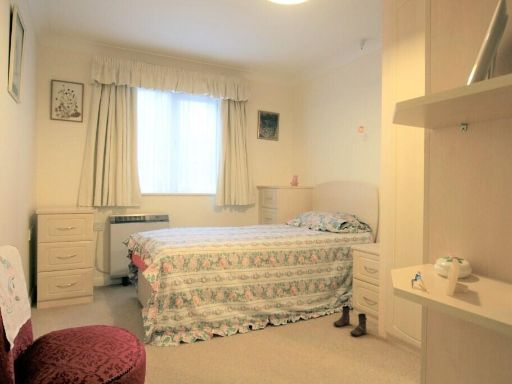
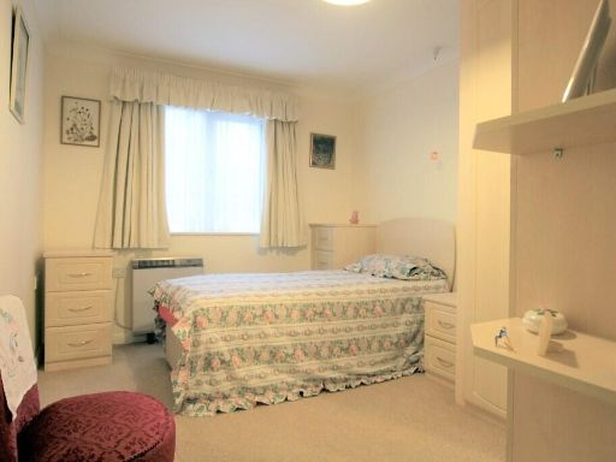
- boots (349, 320)
